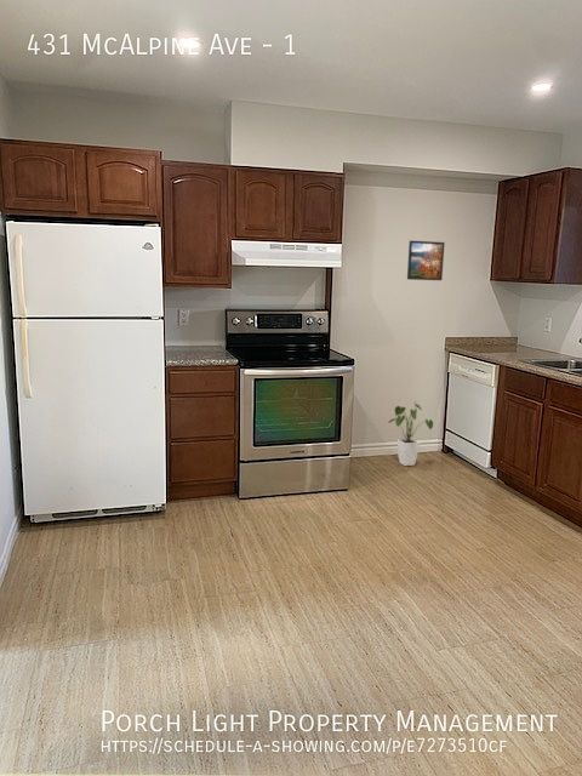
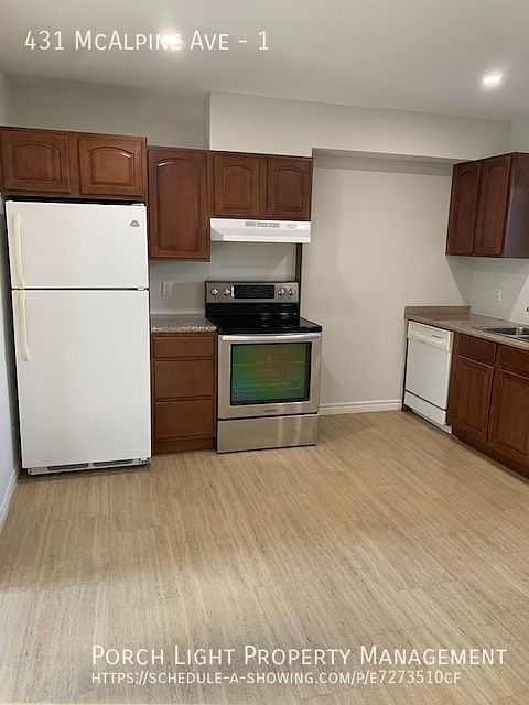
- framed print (426, 261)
- house plant (412, 434)
